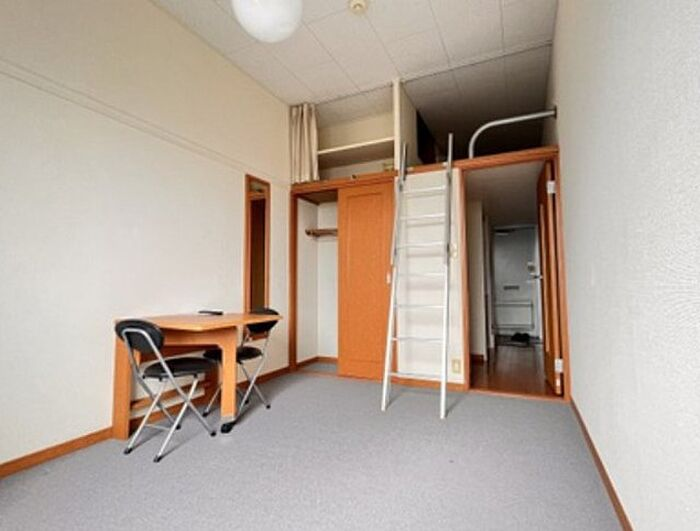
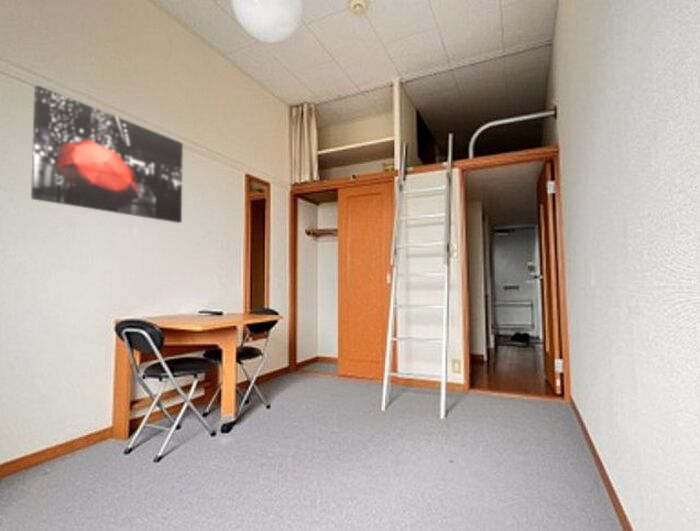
+ wall art (120, 166)
